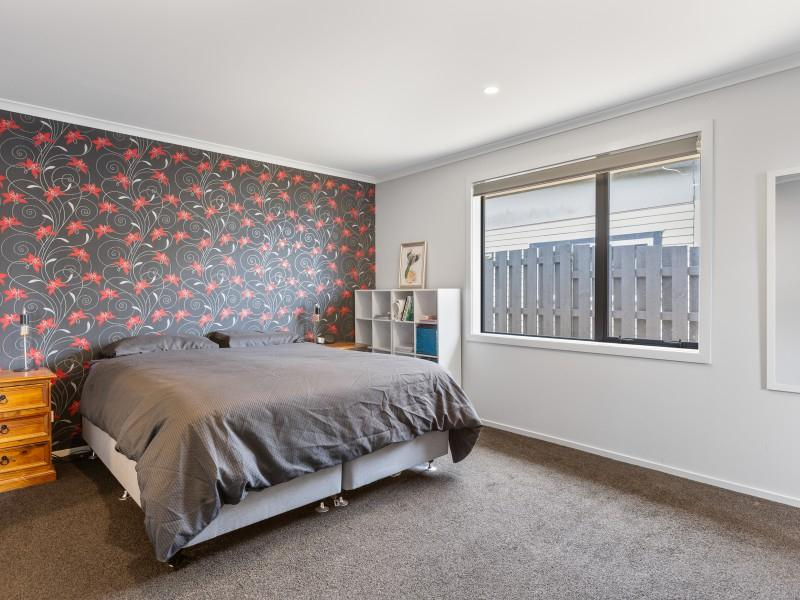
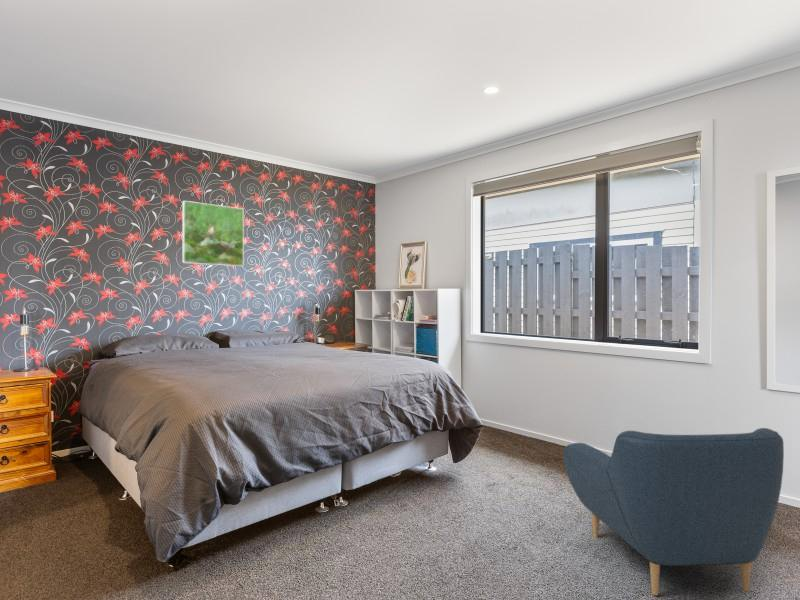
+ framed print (214, 234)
+ armchair (661, 486)
